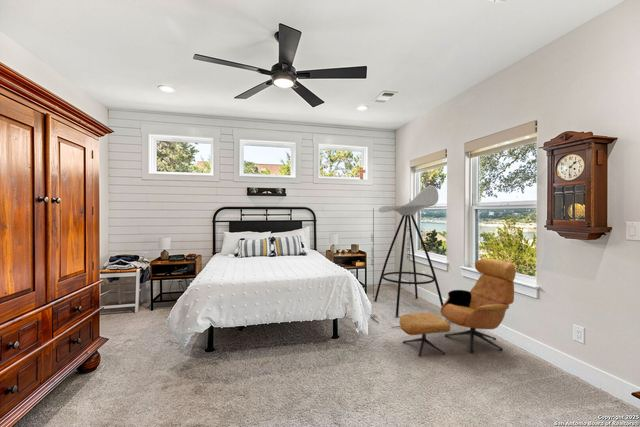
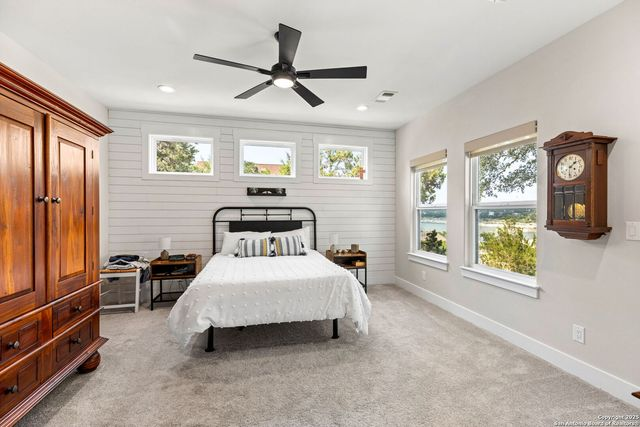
- armchair (454, 303)
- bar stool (390, 246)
